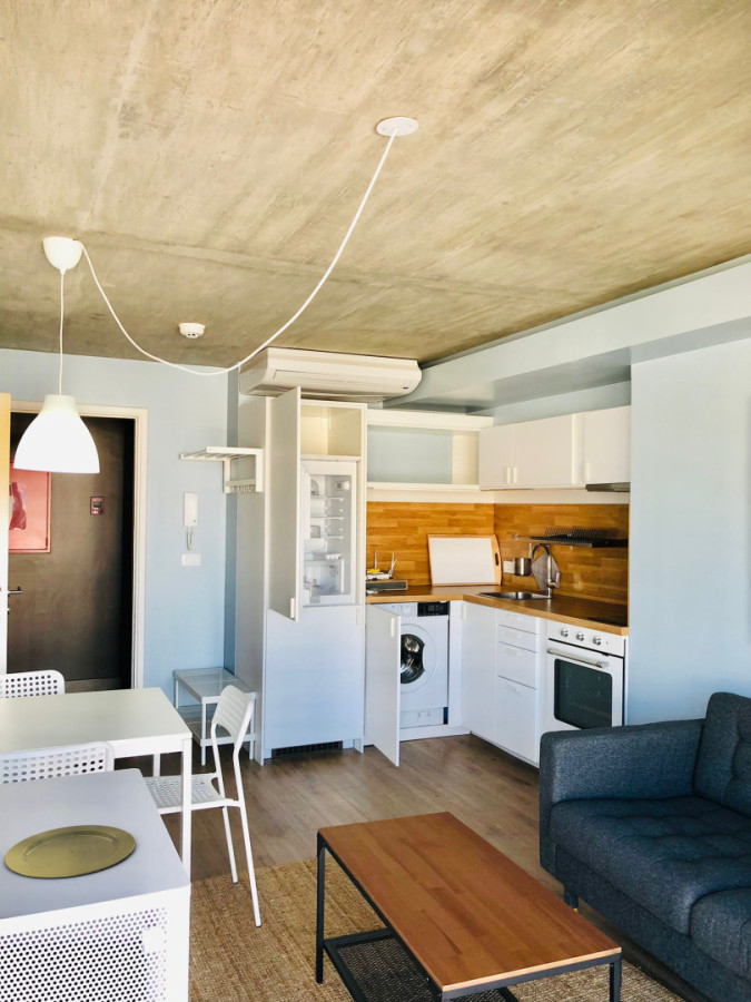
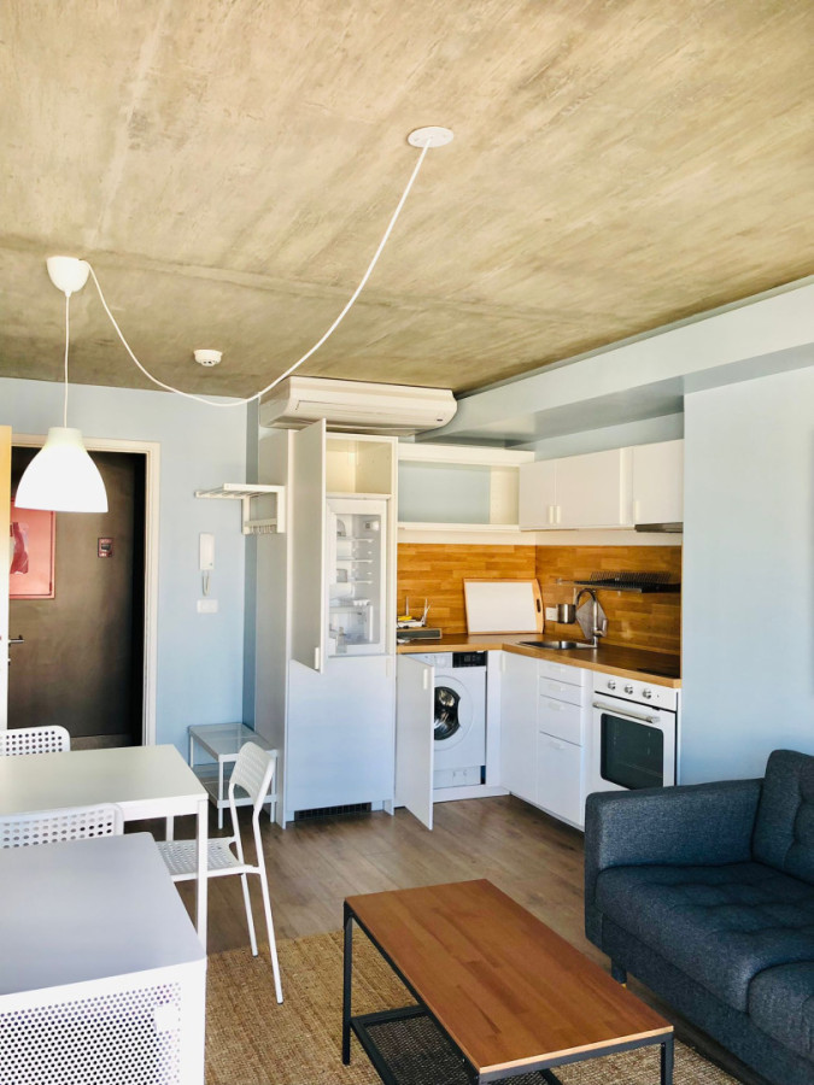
- plate (71, 849)
